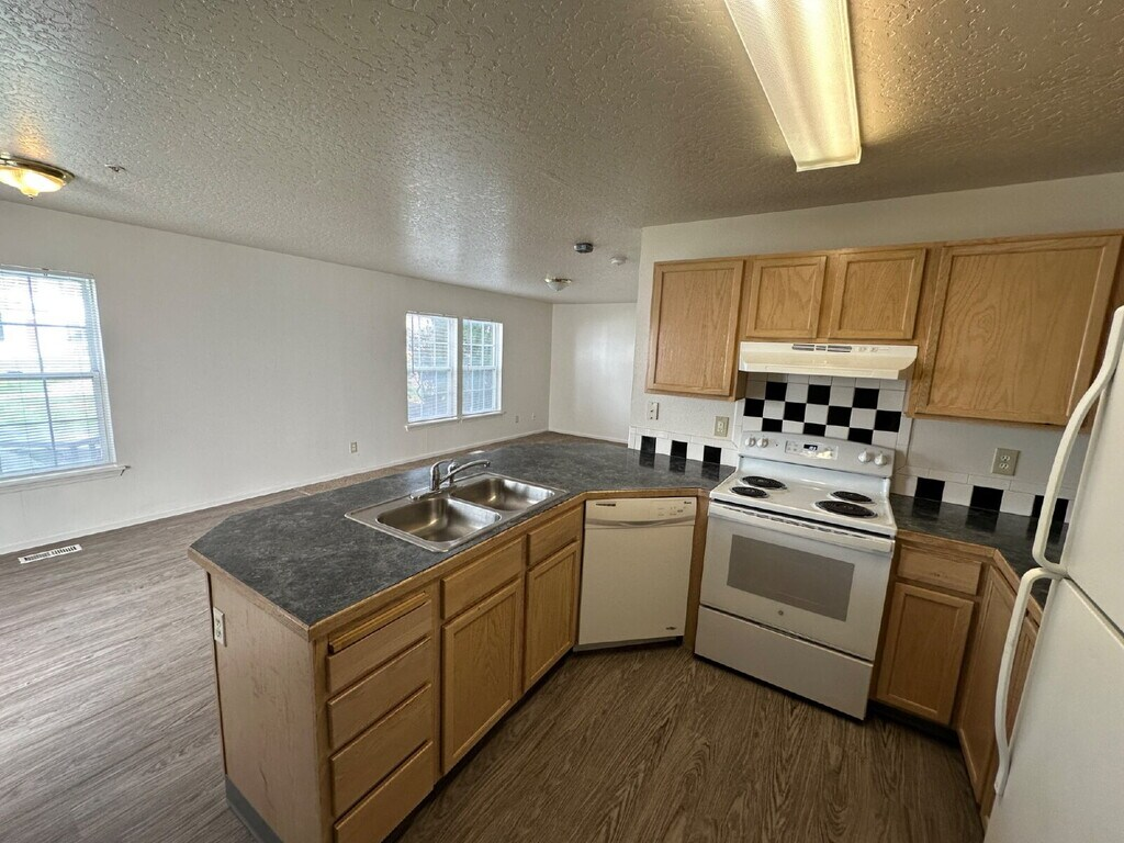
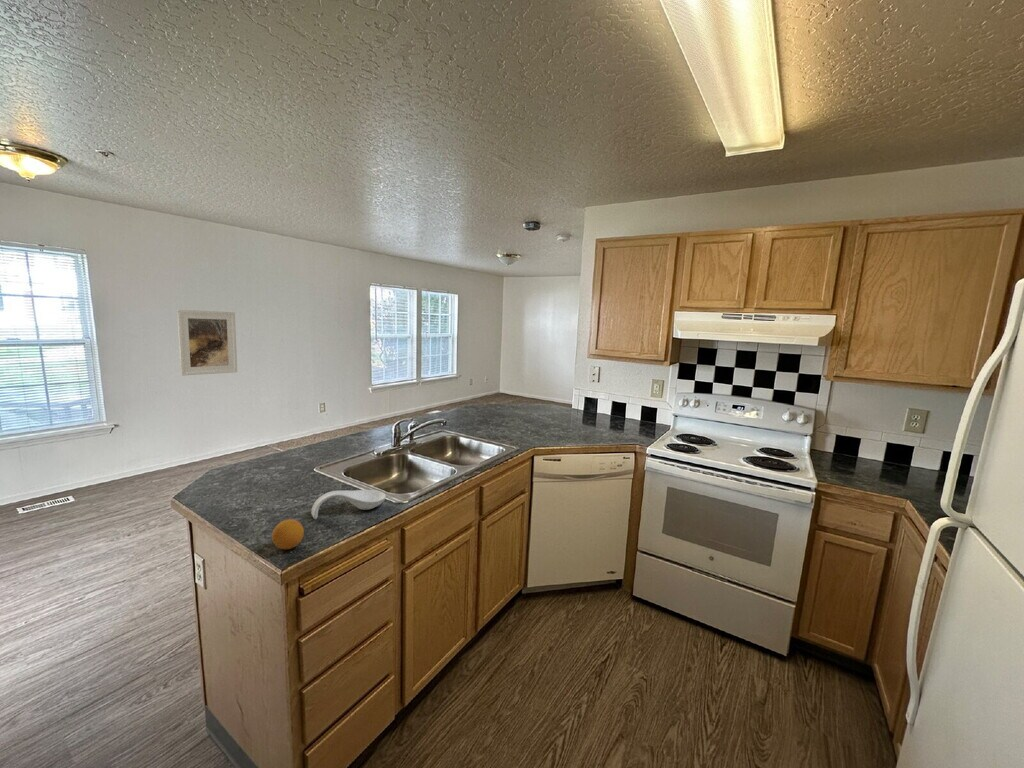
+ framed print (208, 342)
+ spoon rest (350, 499)
+ fruit (288, 533)
